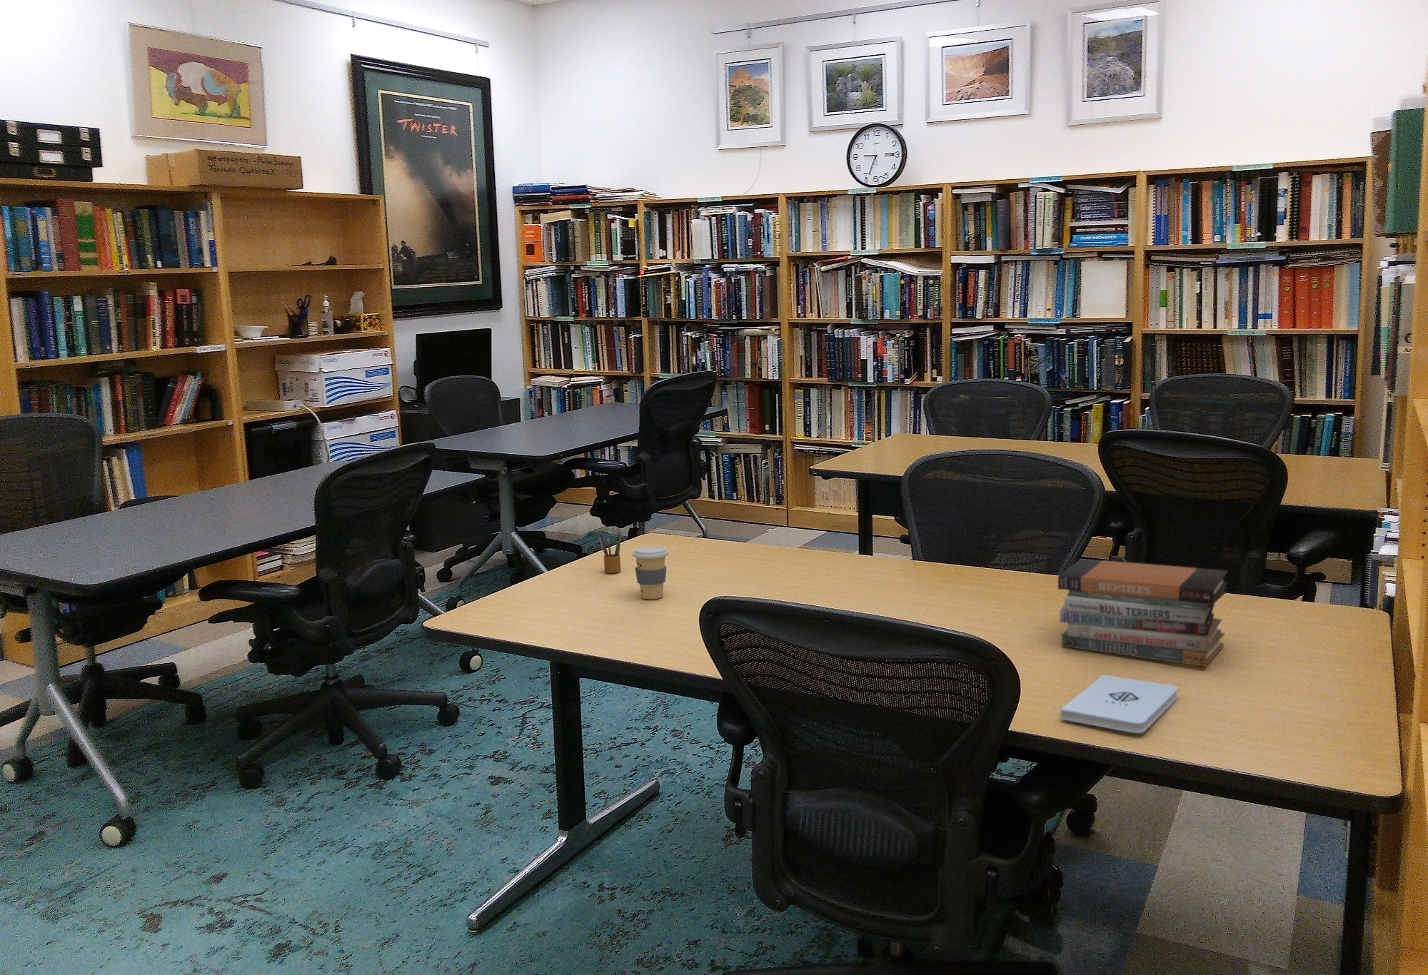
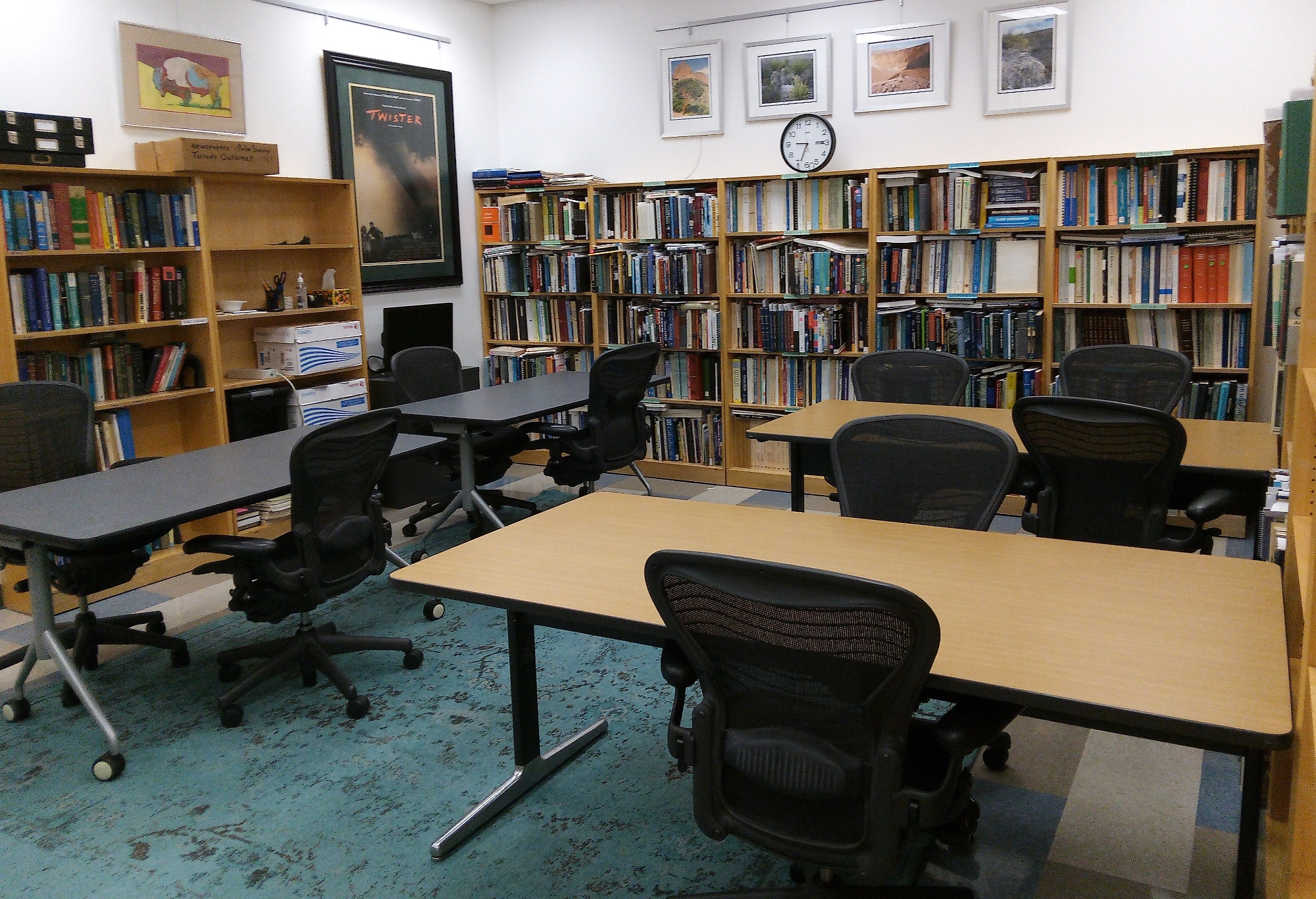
- coffee cup (651, 573)
- notepad (1121, 703)
- pencil box (611, 552)
- book stack (1140, 608)
